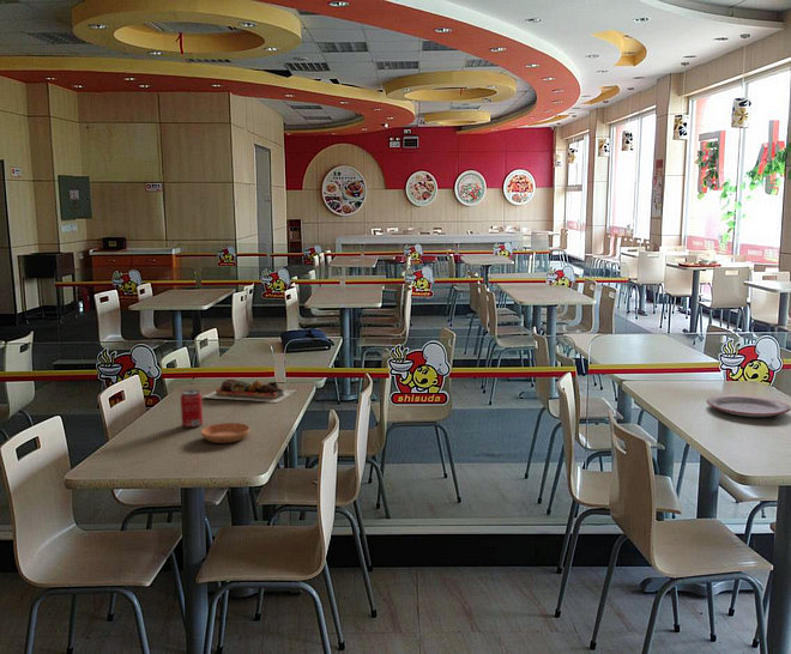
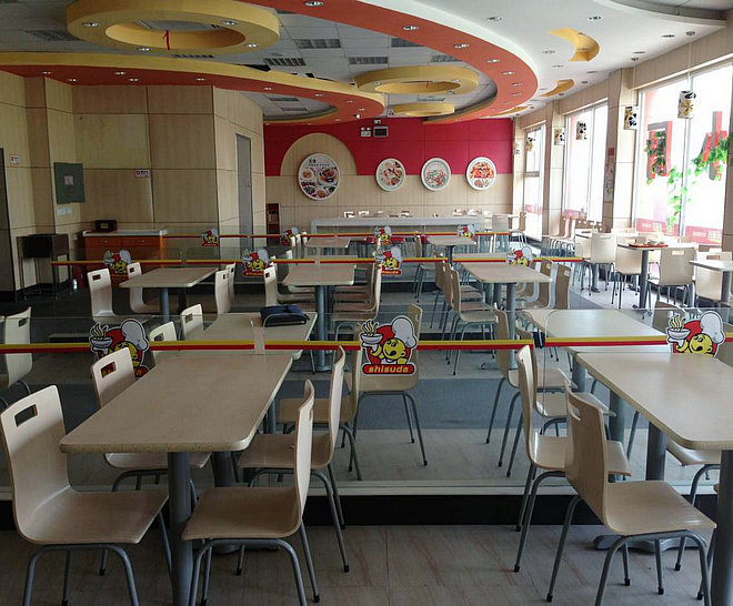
- food tray (249, 387)
- saucer (225, 432)
- plate (747, 406)
- beverage can (191, 408)
